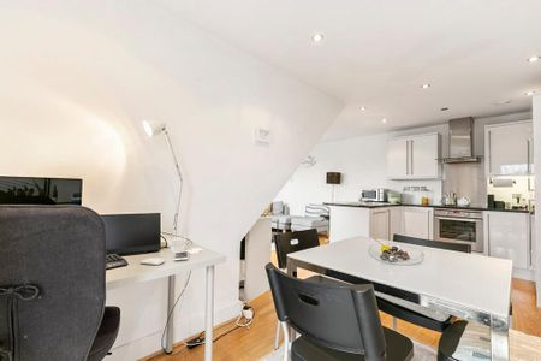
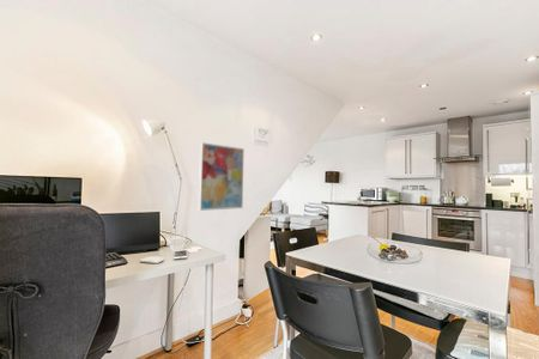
+ wall art (222, 177)
